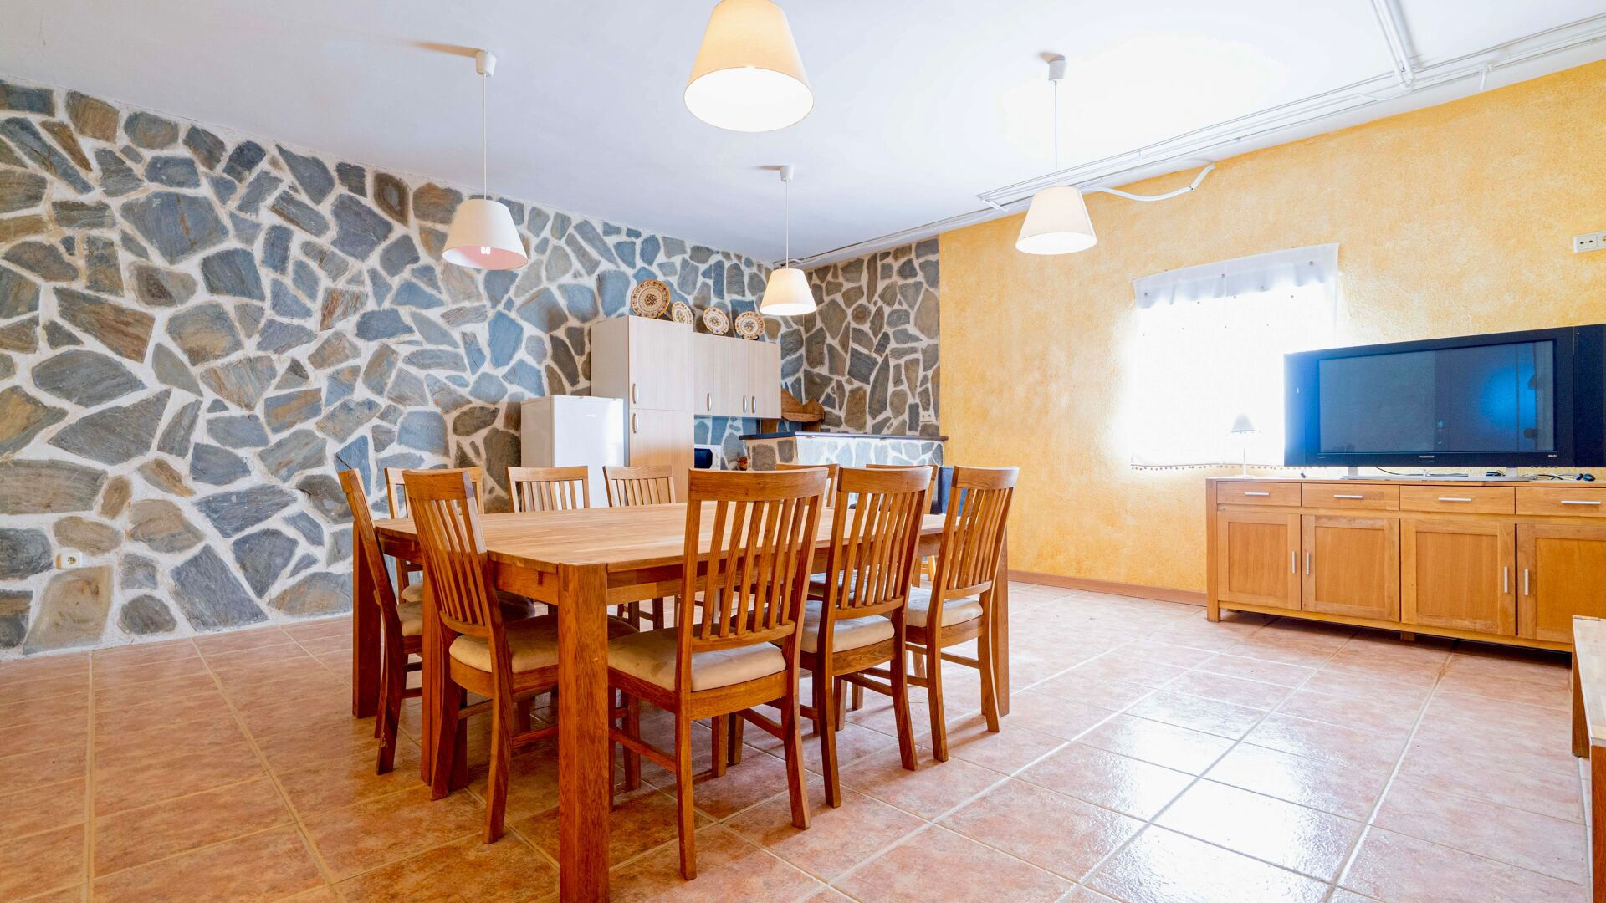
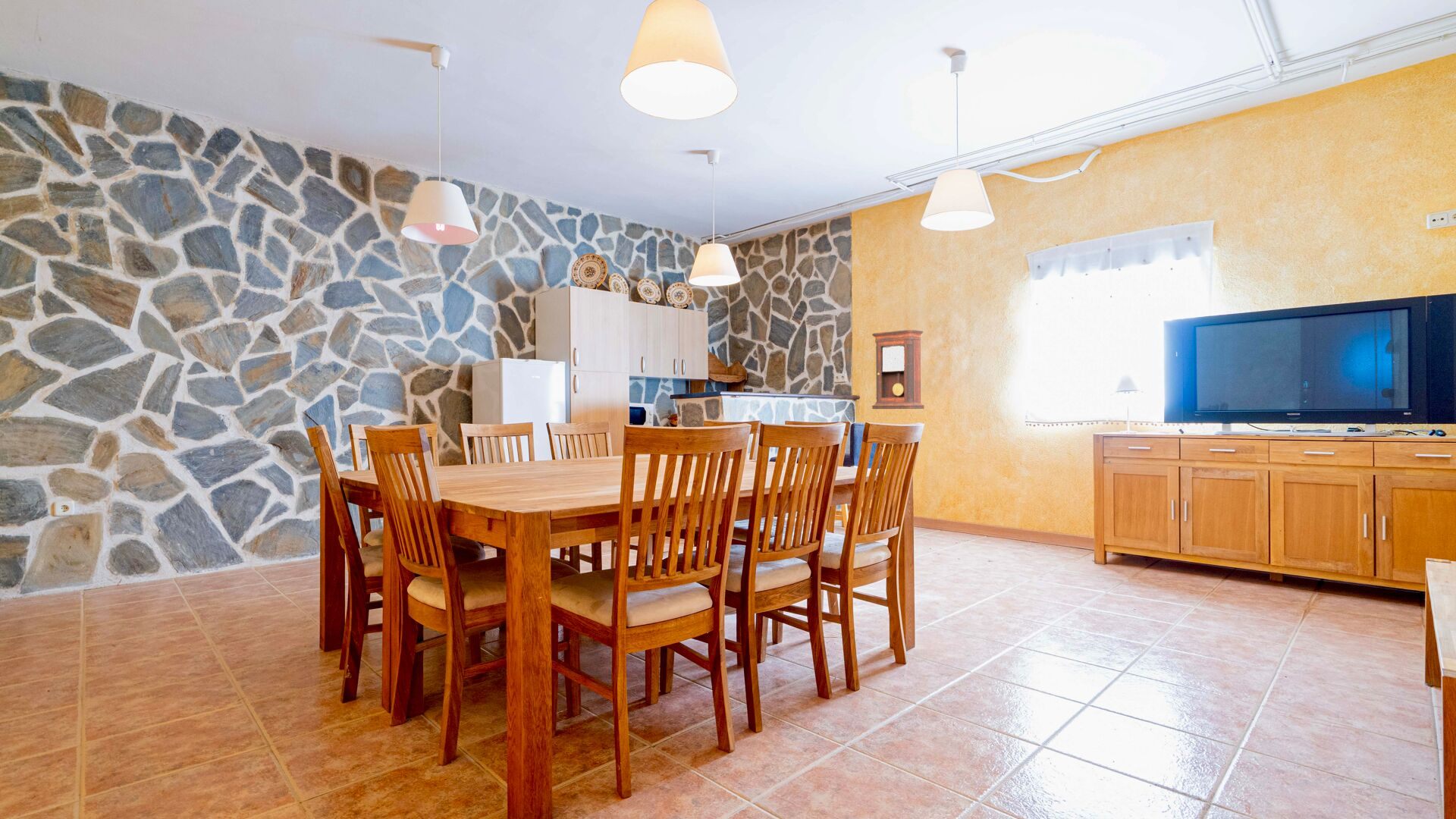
+ pendulum clock (896, 370)
